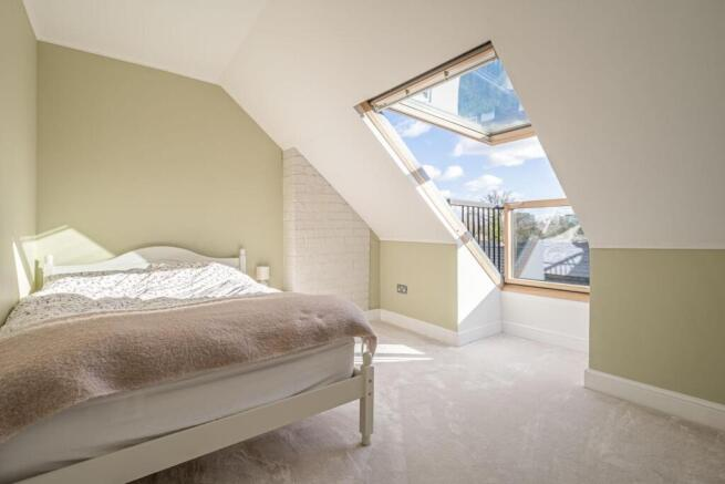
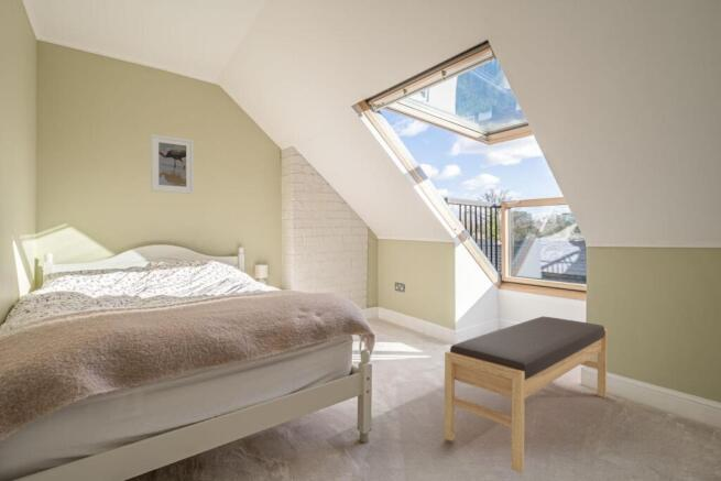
+ bench (534, 374)
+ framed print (172, 164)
